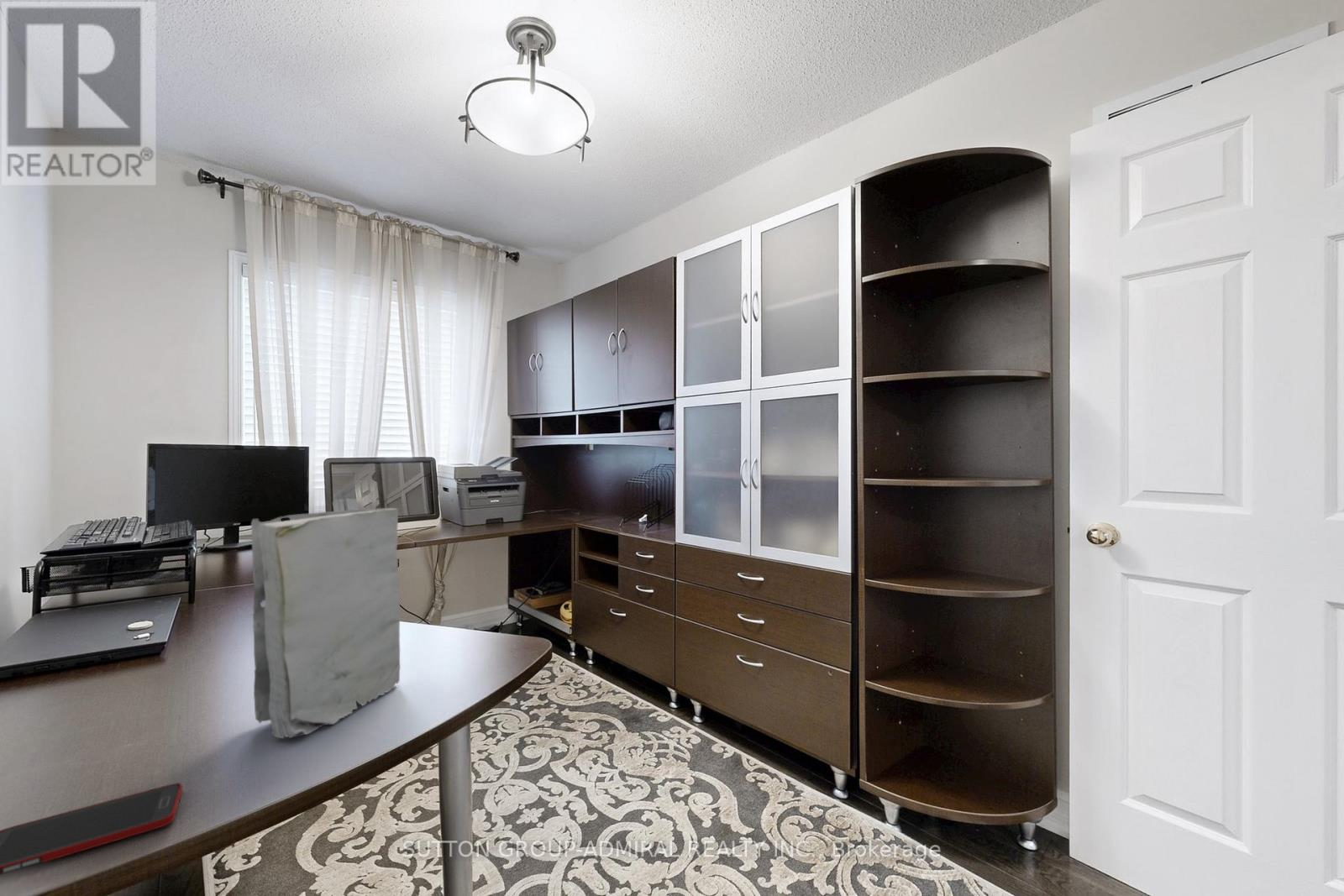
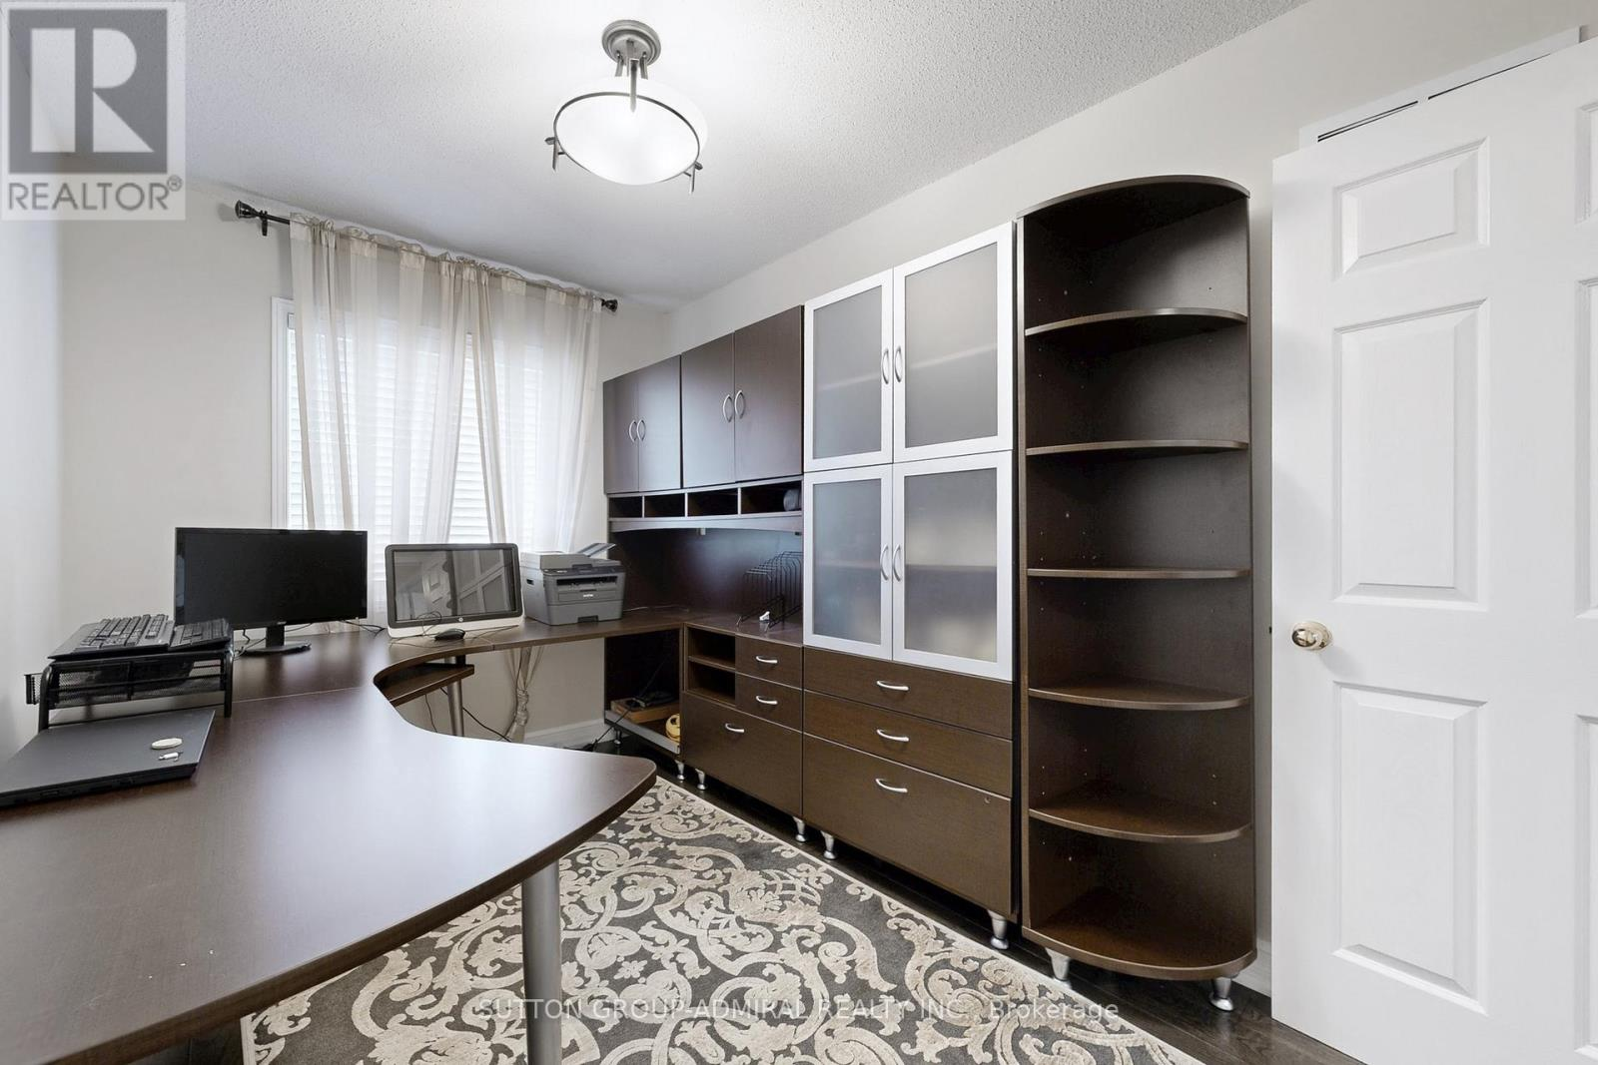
- book (322, 614)
- cell phone (85, 828)
